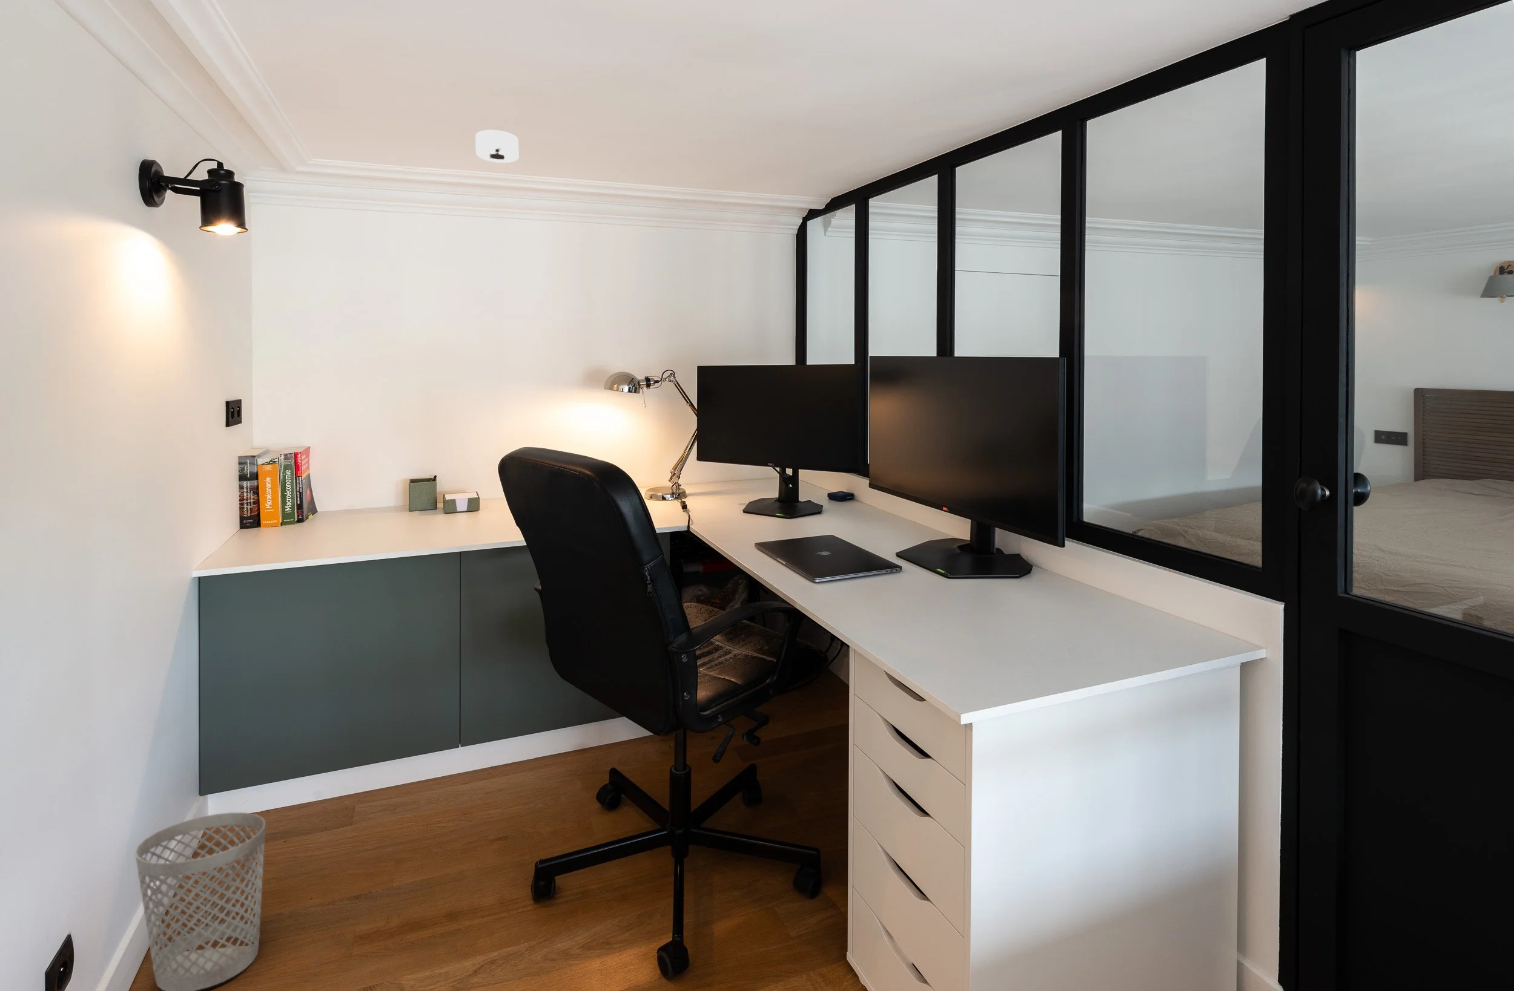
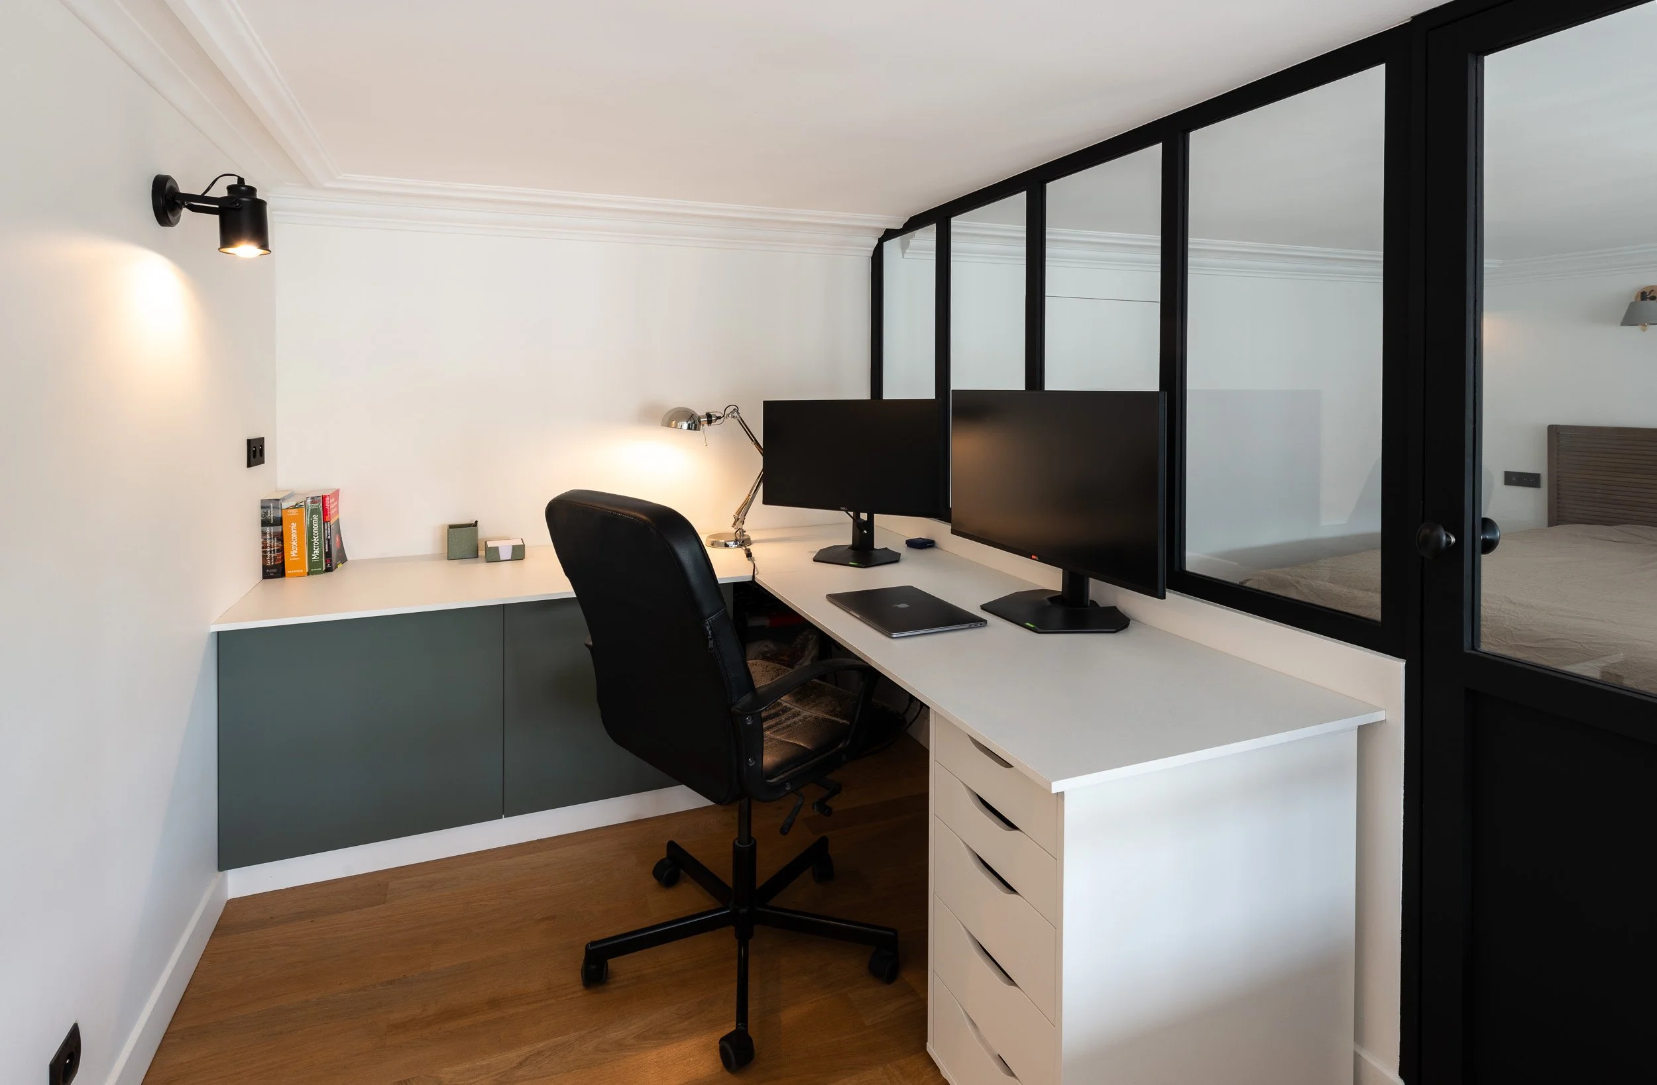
- smoke detector (497, 147)
- wastebasket (206, 900)
